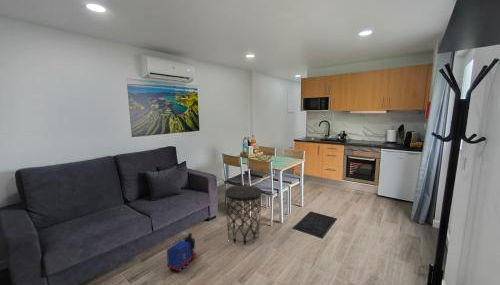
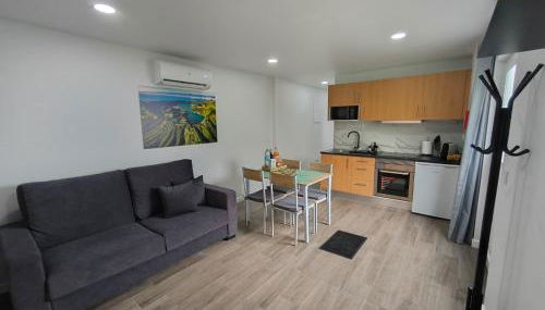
- toy train (182, 251)
- side table (243, 213)
